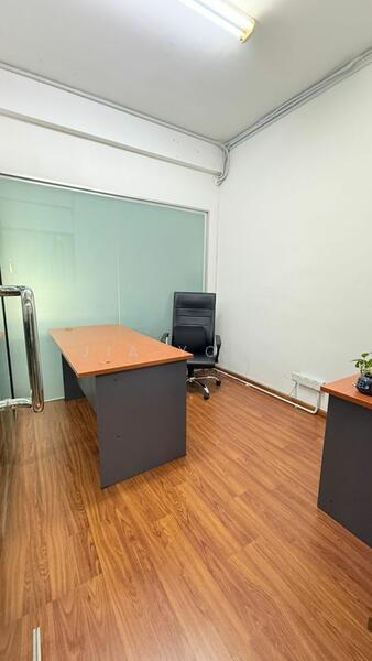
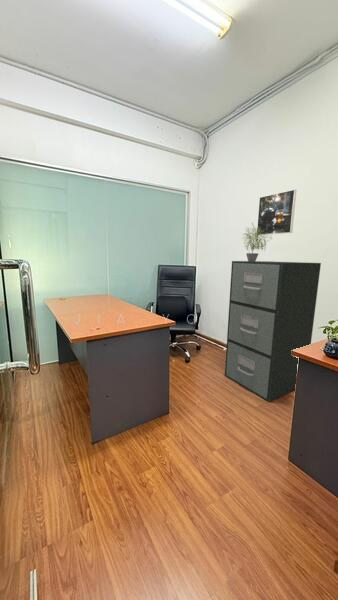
+ potted plant (256, 242)
+ filing cabinet (267, 324)
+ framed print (275, 214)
